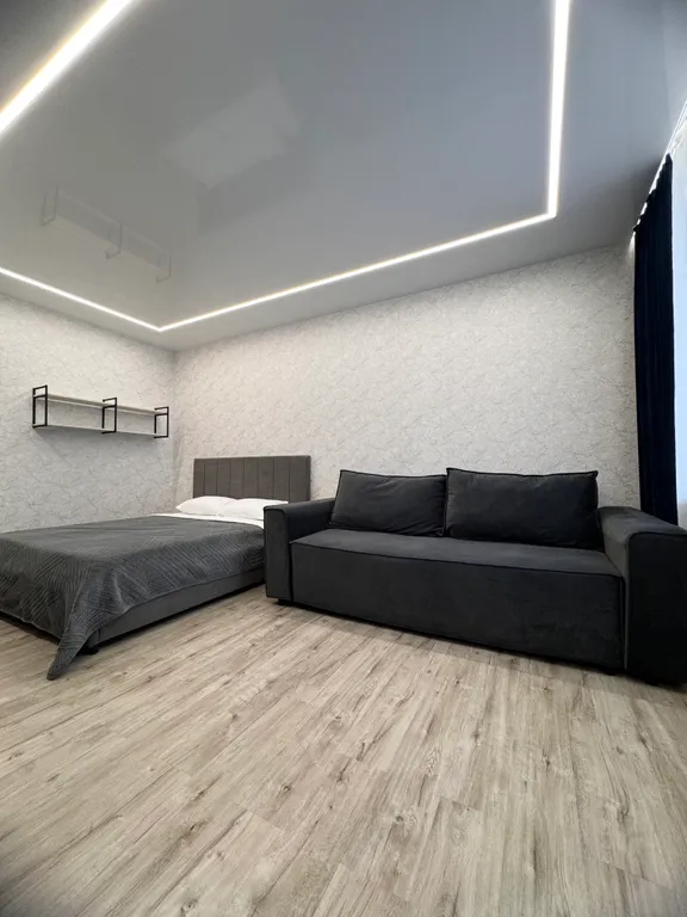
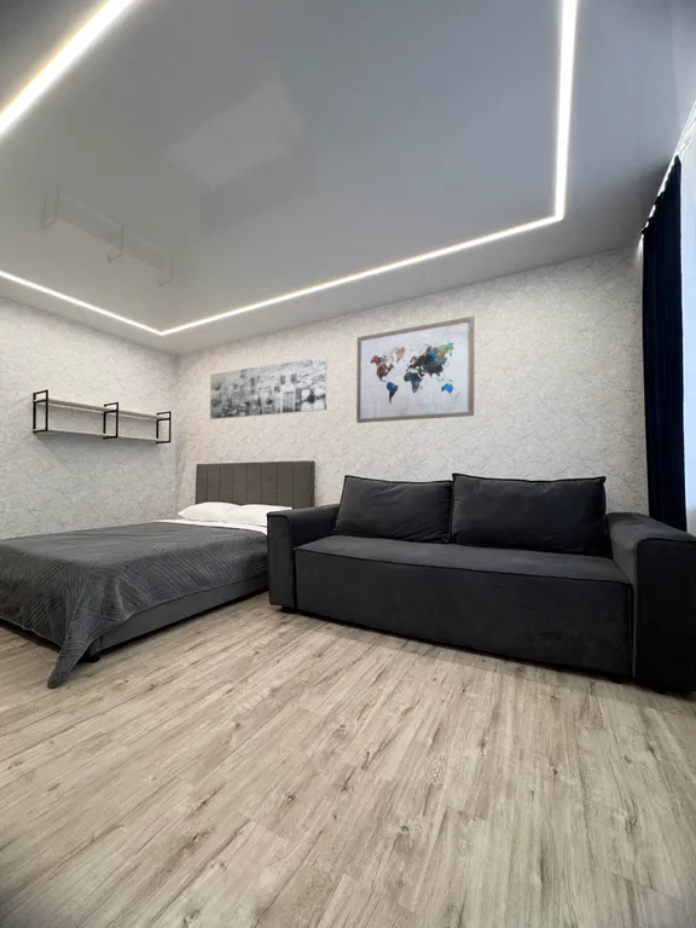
+ wall art (262, 390)
+ wall art (411, 373)
